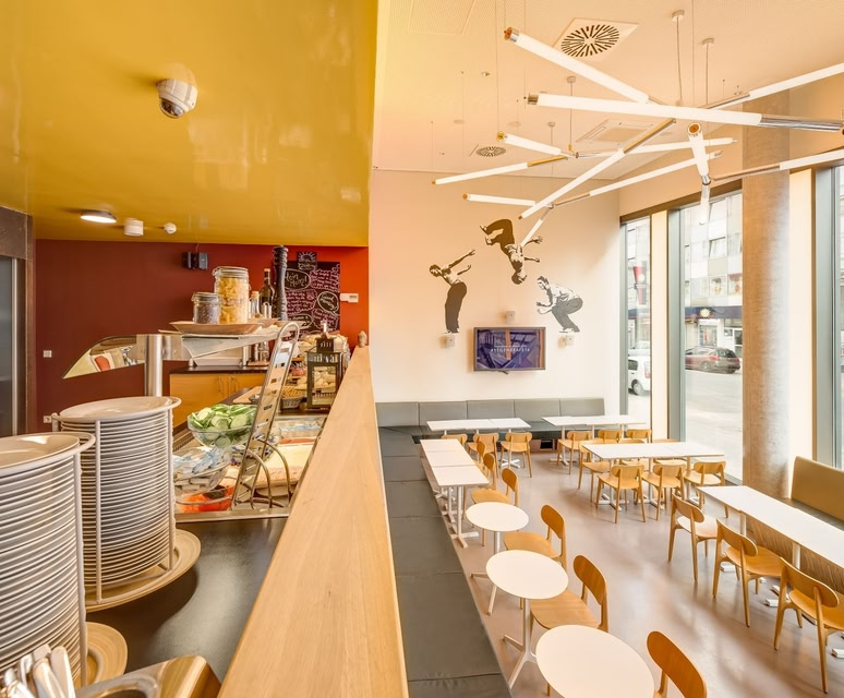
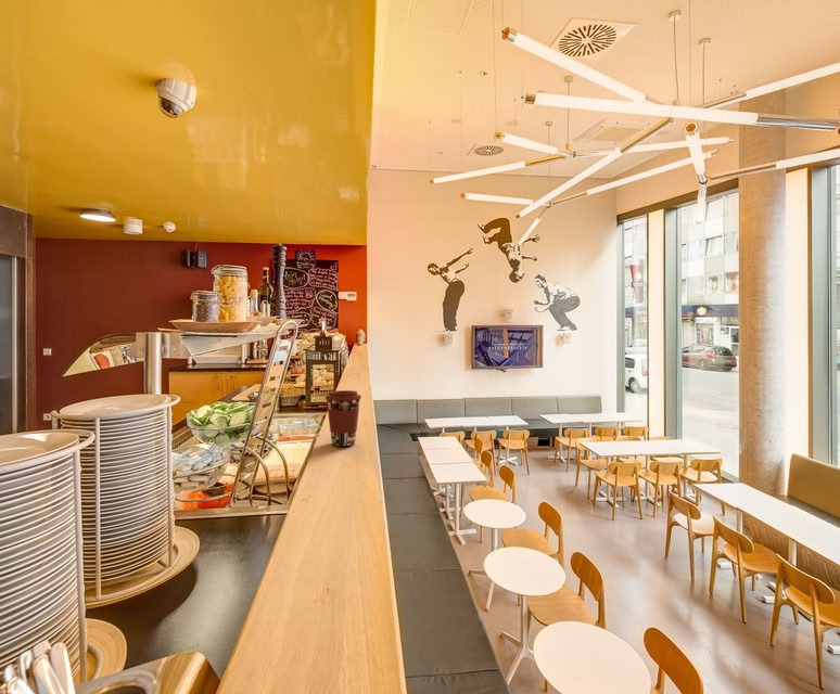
+ coffee cup (343, 417)
